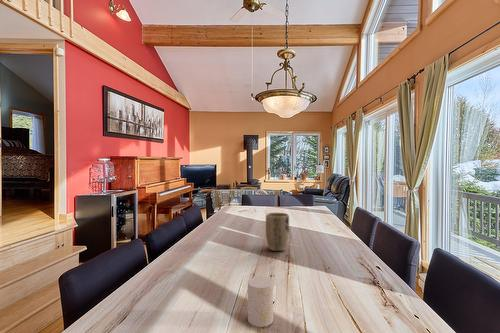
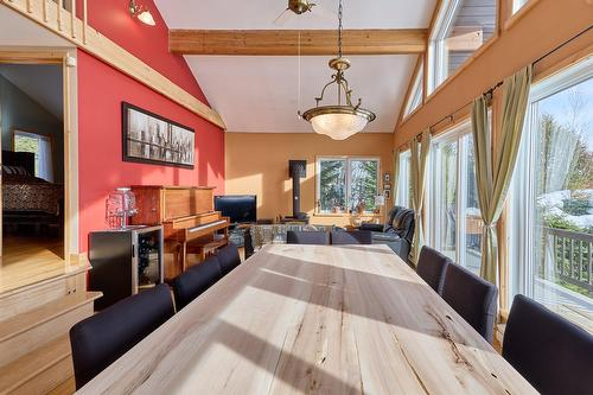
- plant pot (277, 231)
- cup (260, 300)
